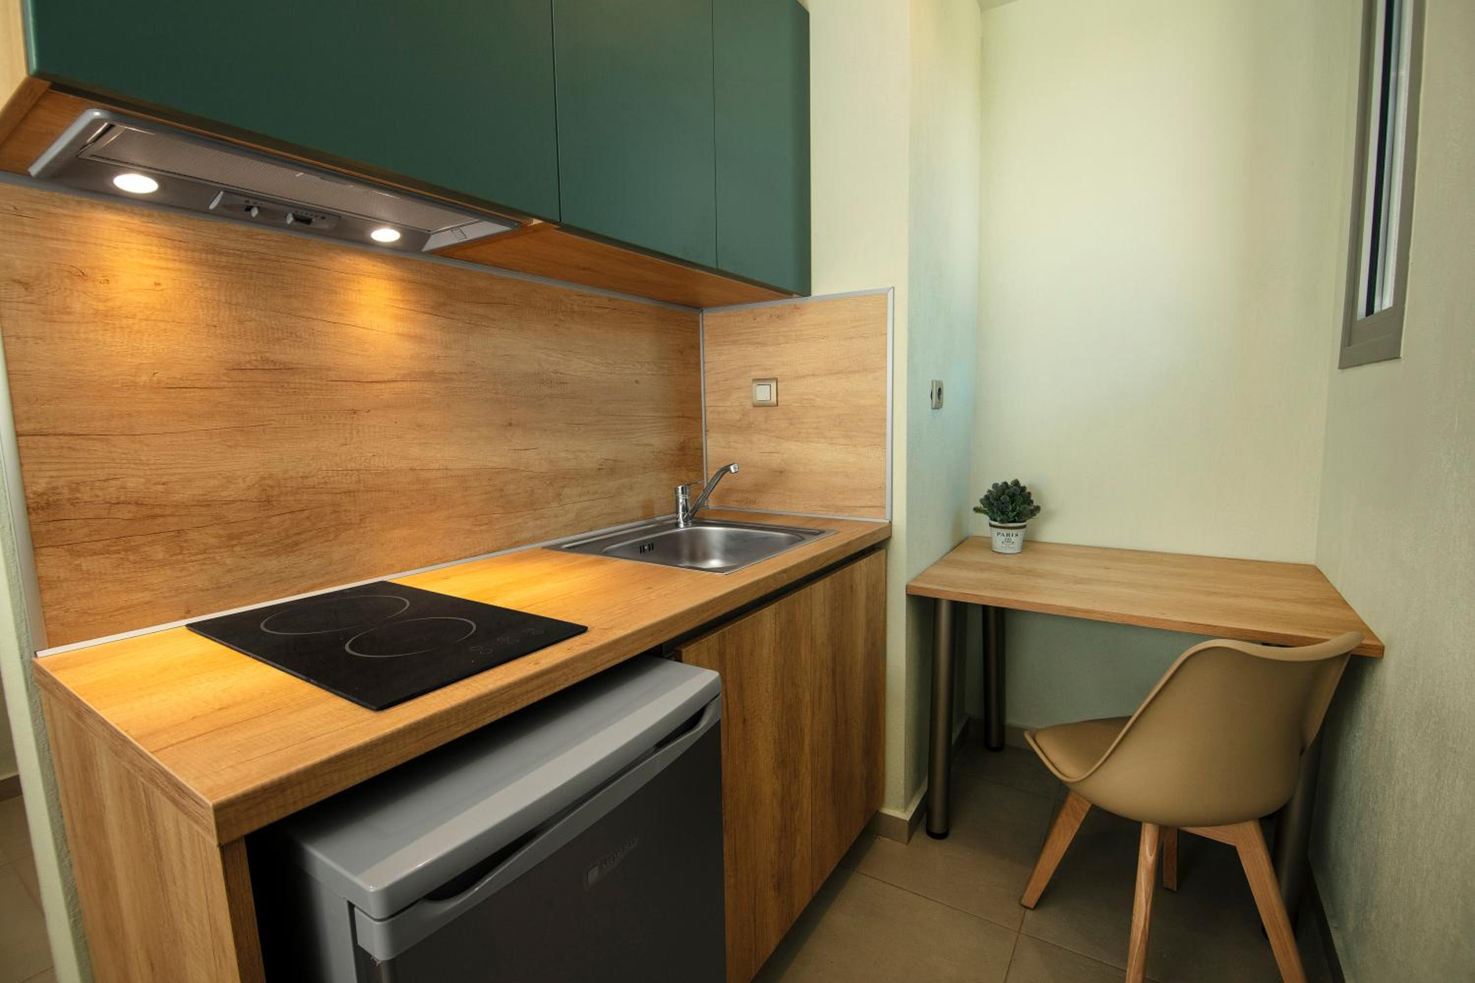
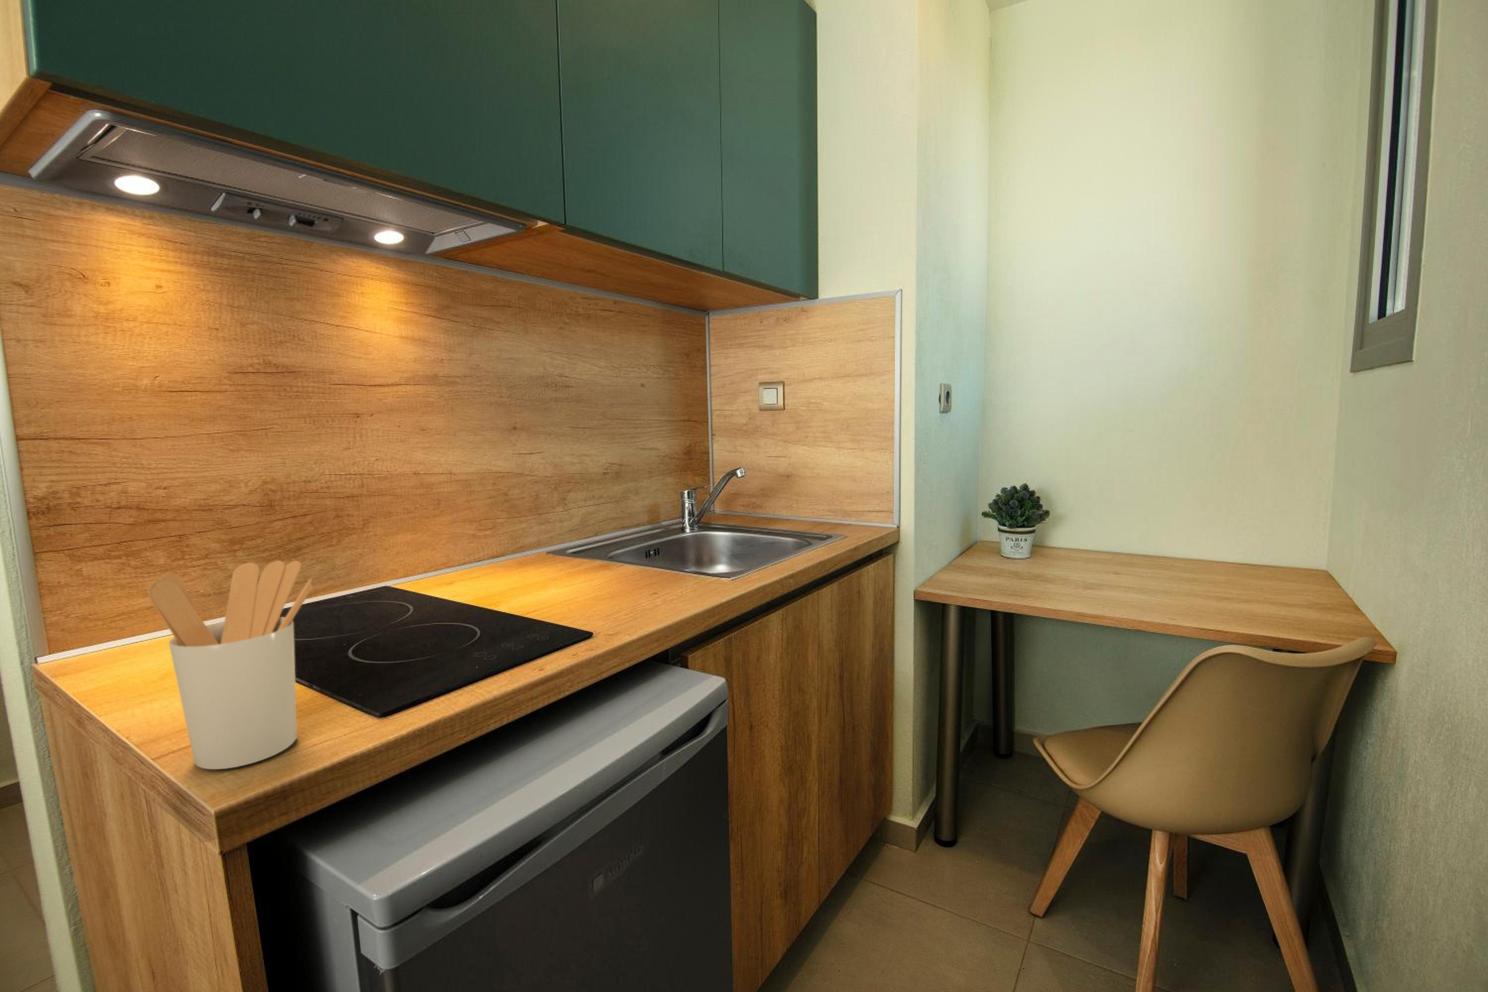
+ utensil holder (249, 652)
